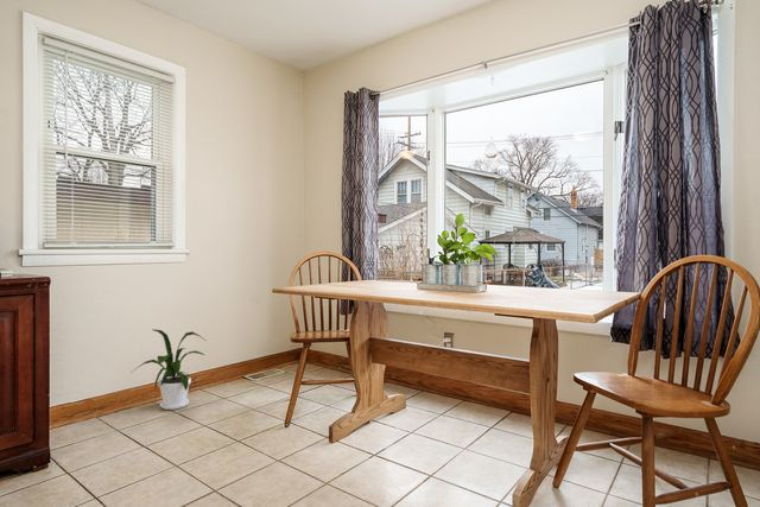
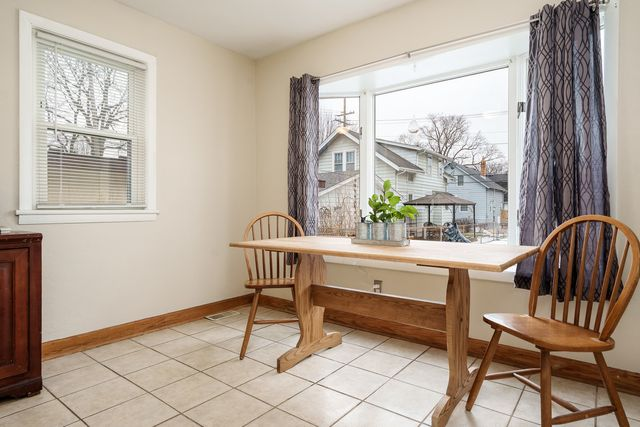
- house plant (172, 366)
